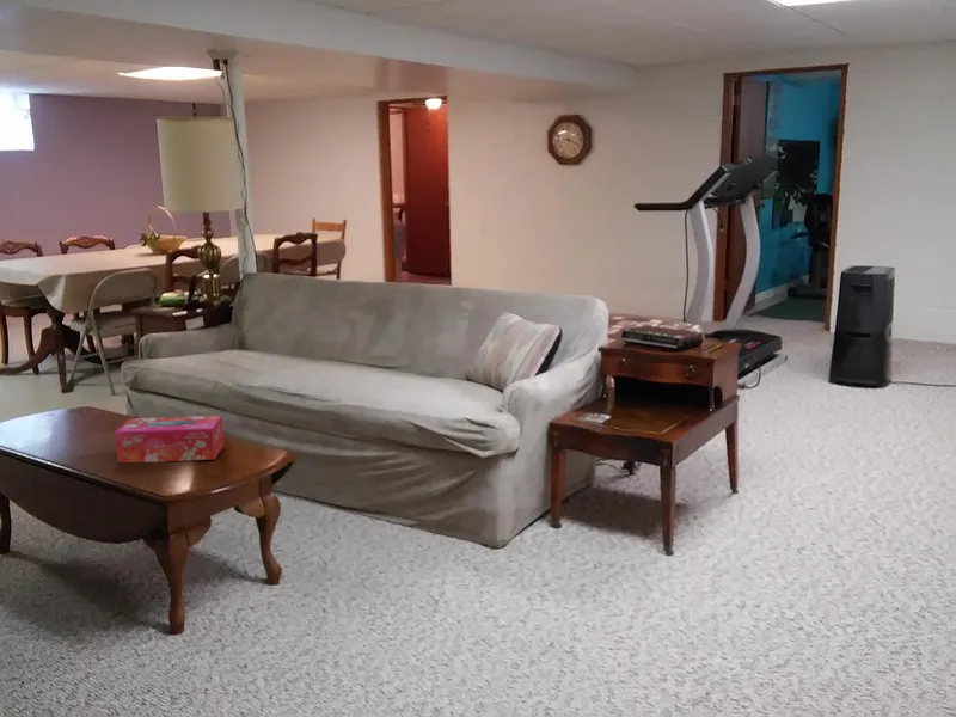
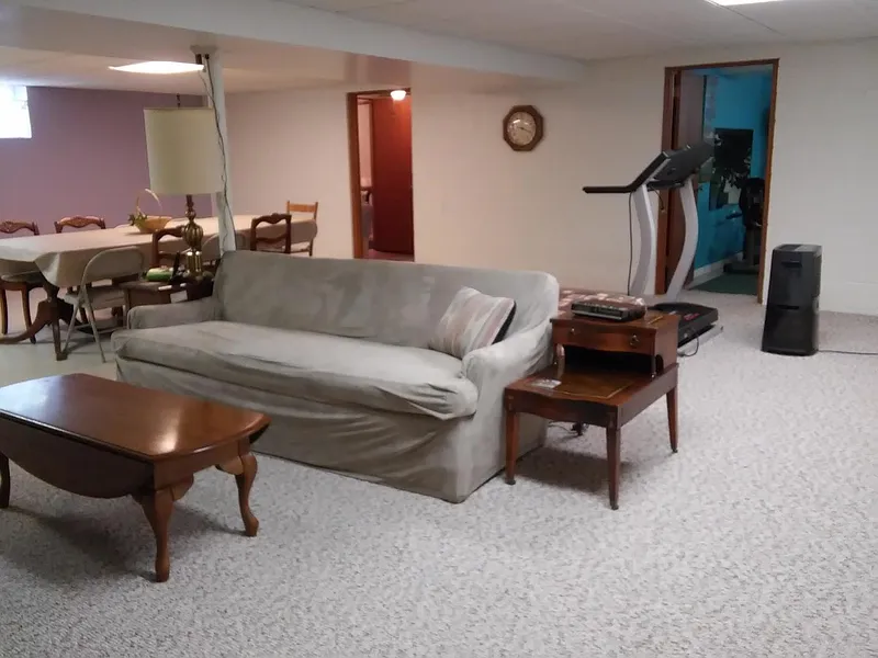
- tissue box (171, 439)
